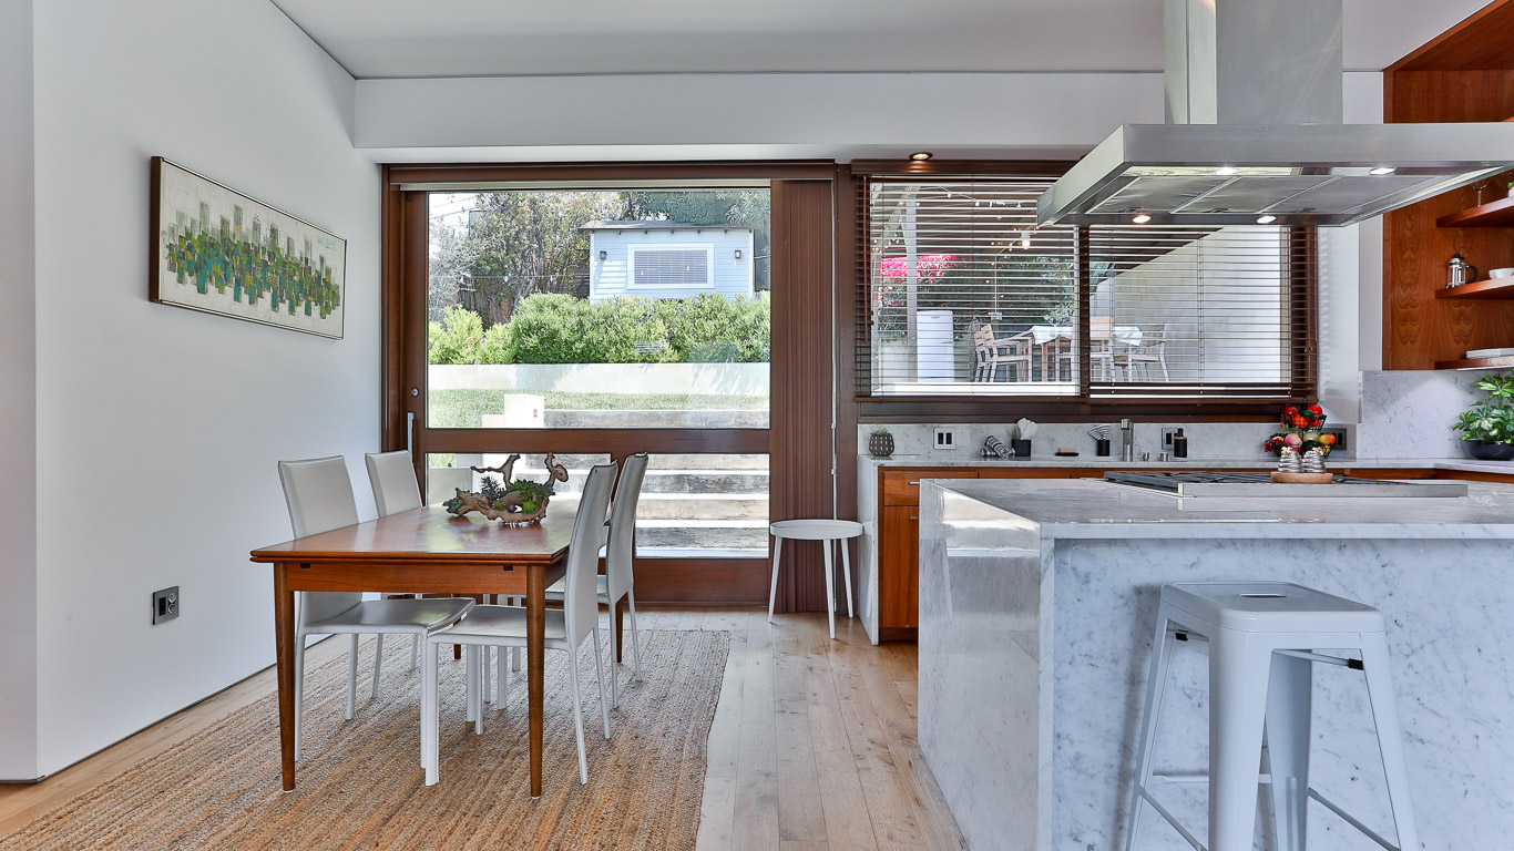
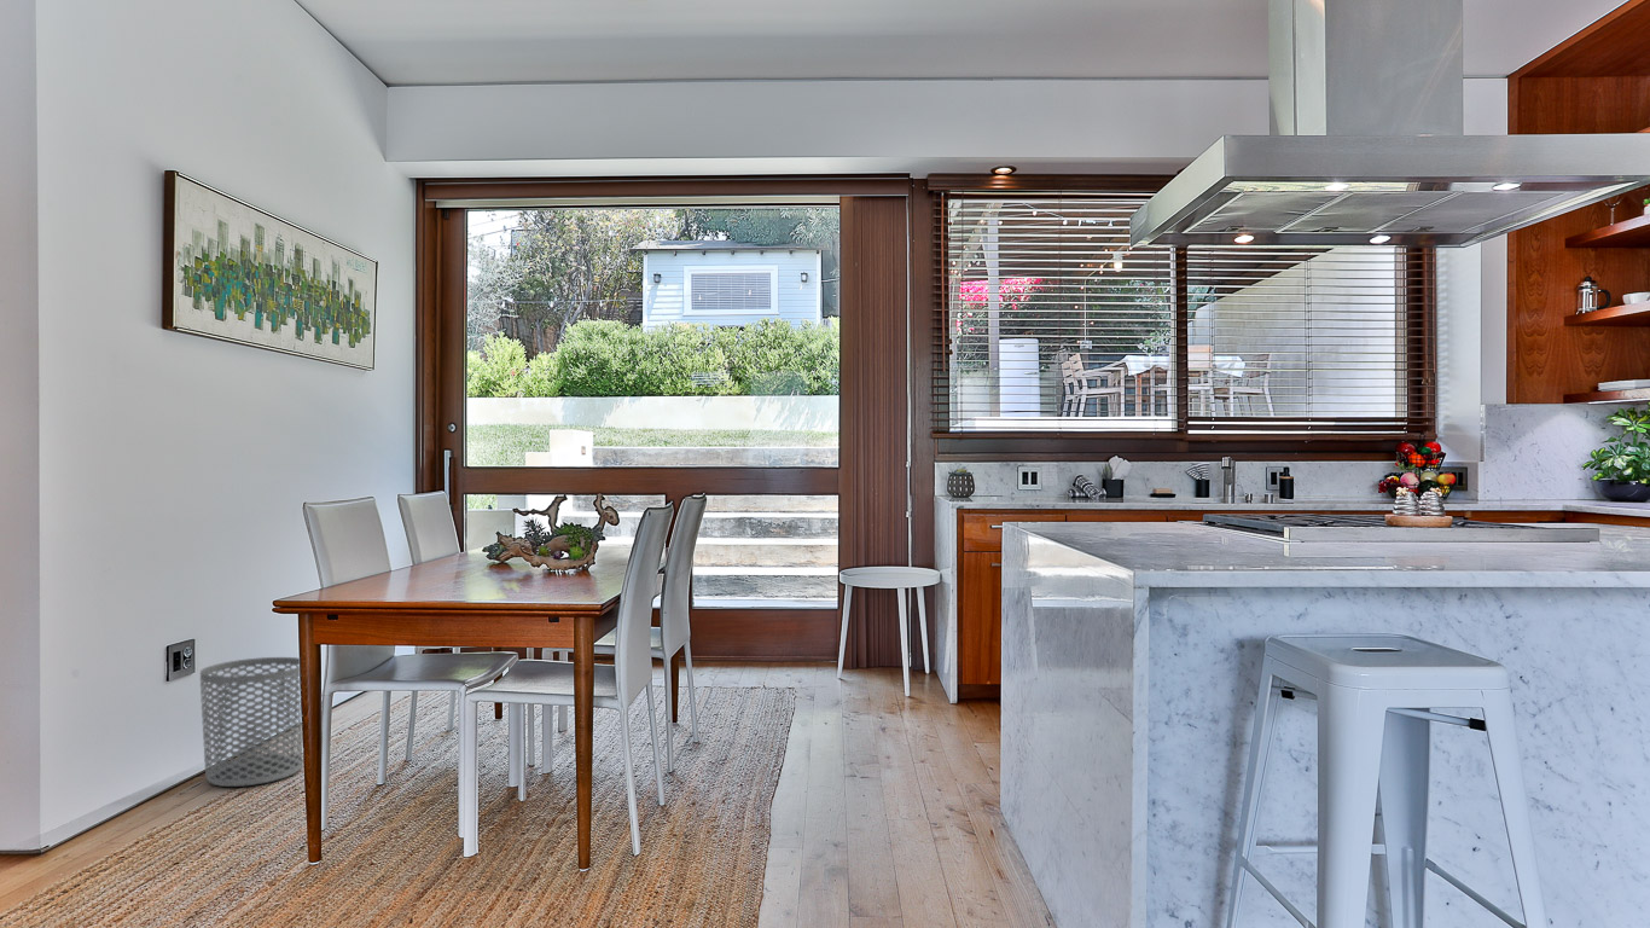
+ waste bin (255, 720)
